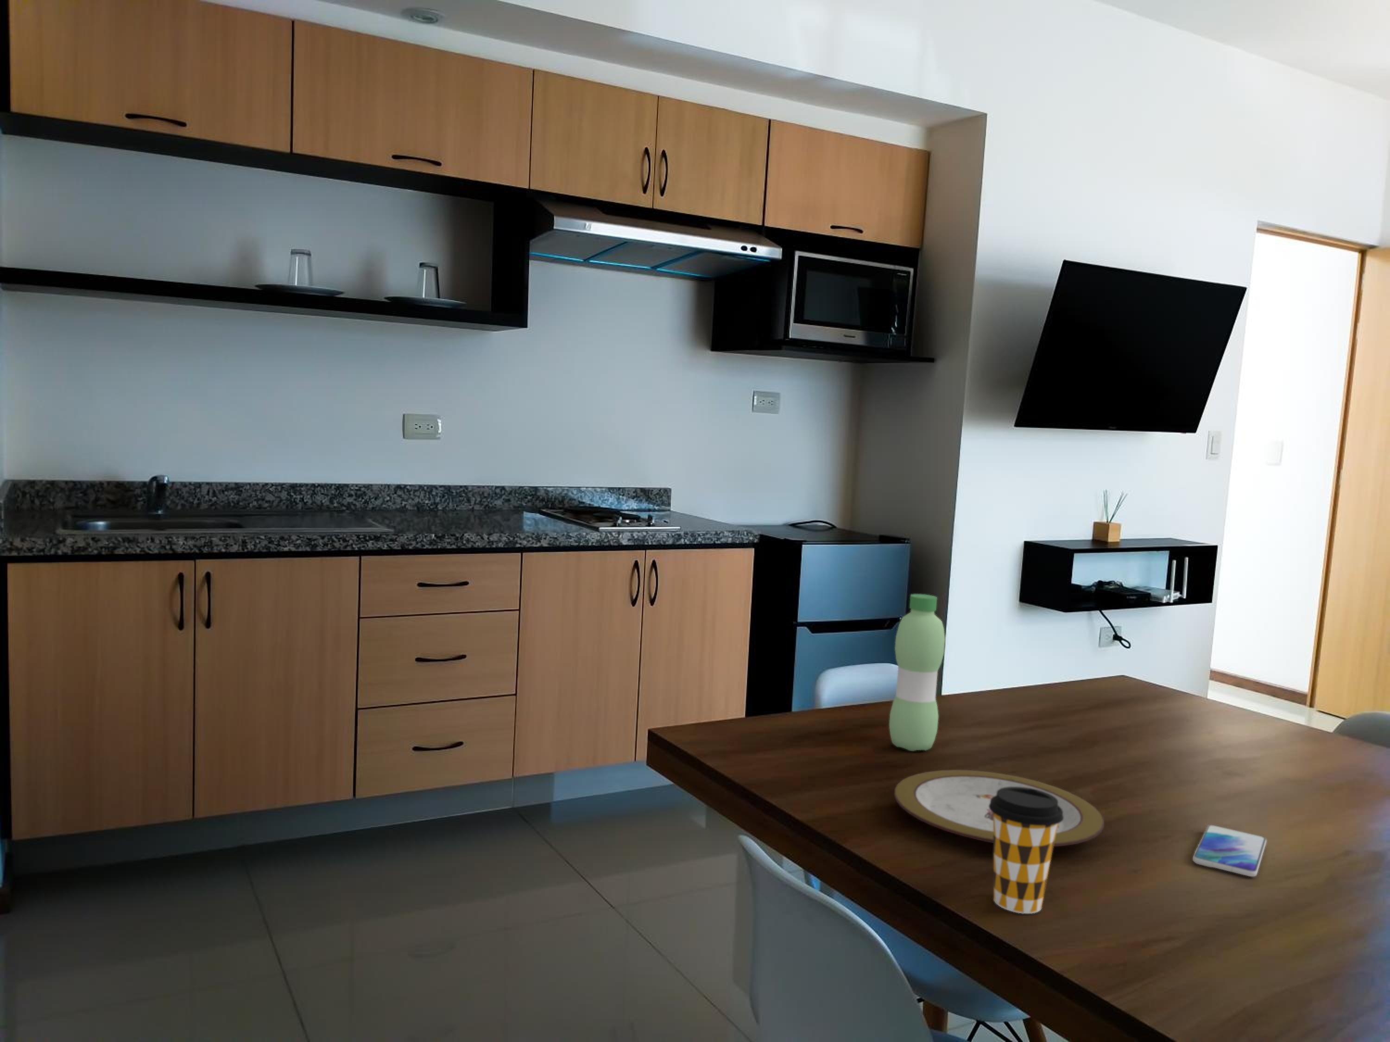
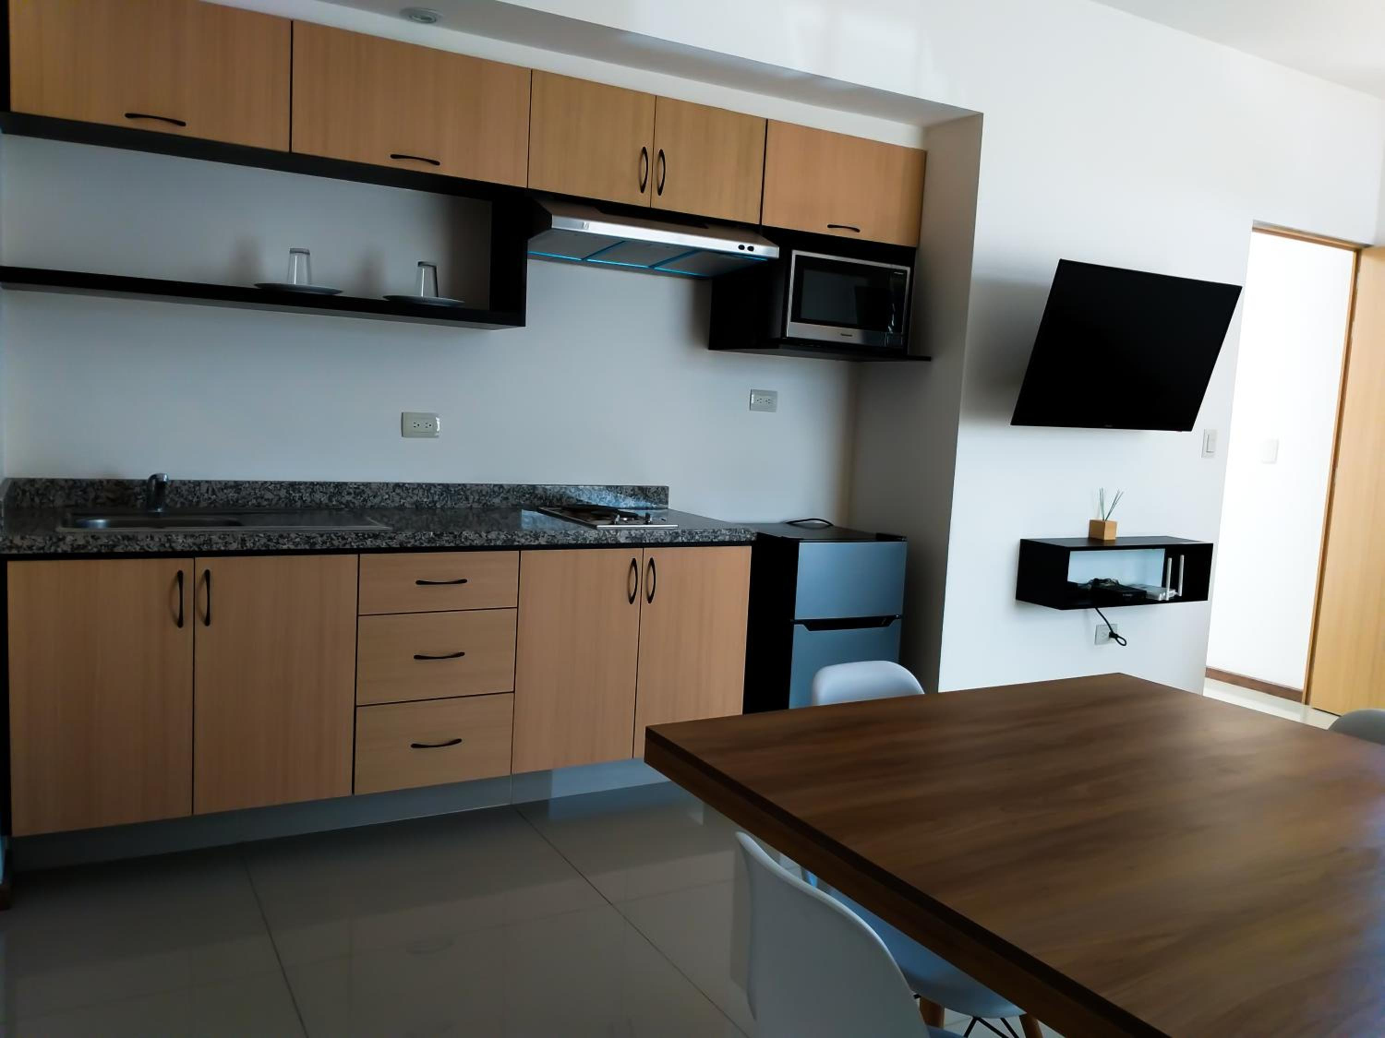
- smartphone (1230, 849)
- water bottle (917, 672)
- coffee cup (1022, 850)
- plate (993, 812)
